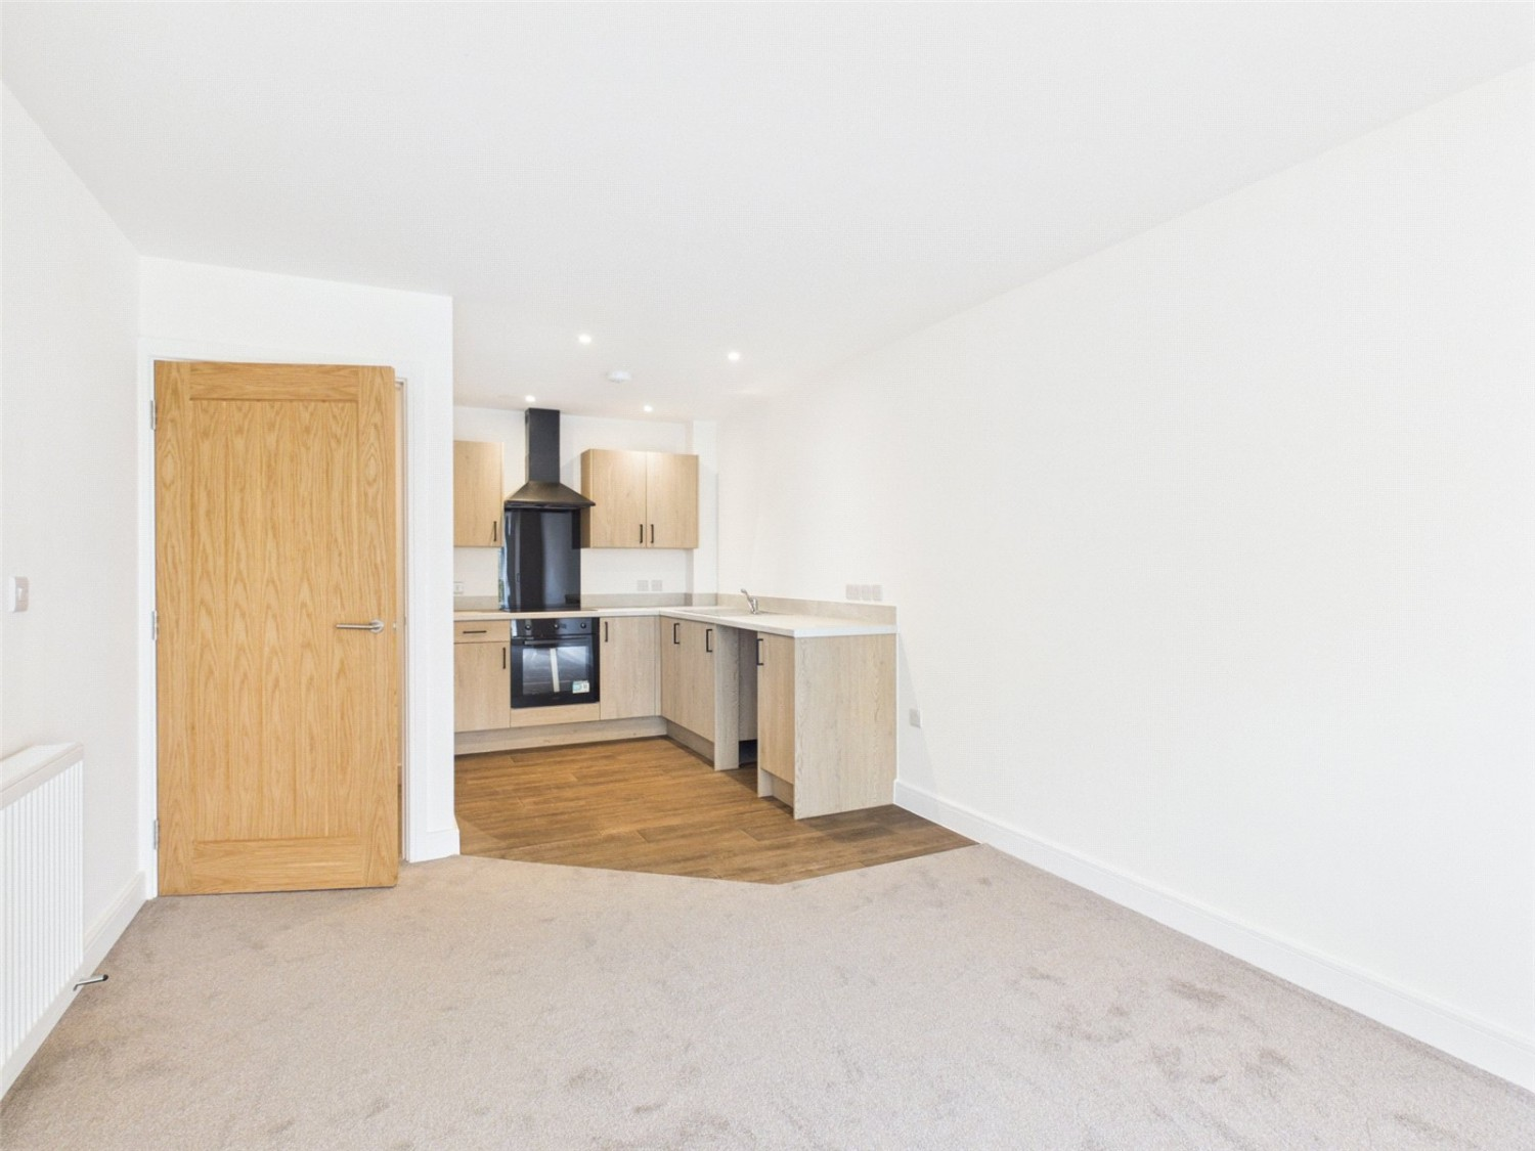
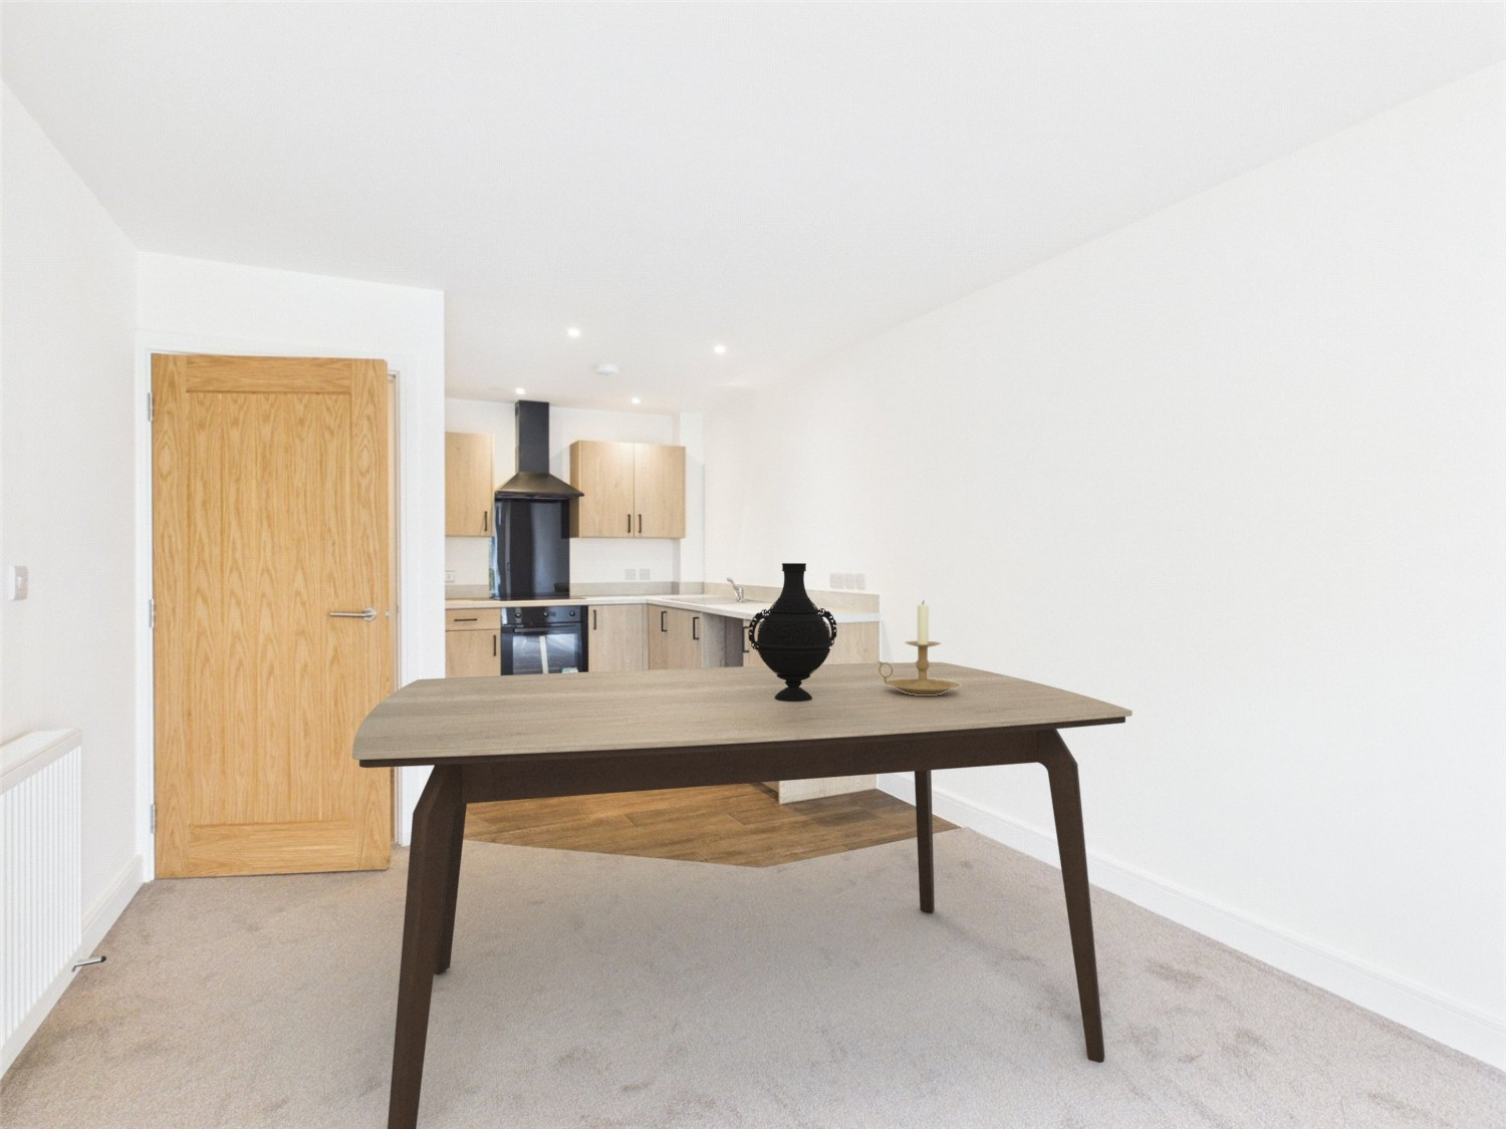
+ candle holder (921, 645)
+ vase (793, 630)
+ dining table (734, 784)
